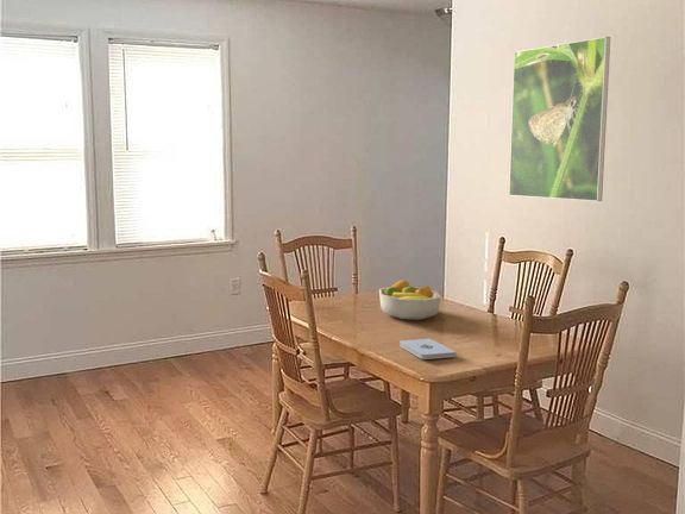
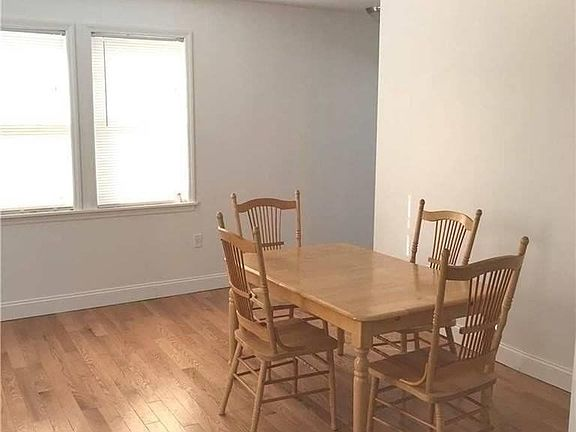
- notepad (426, 349)
- fruit bowl (408, 299)
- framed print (555, 123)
